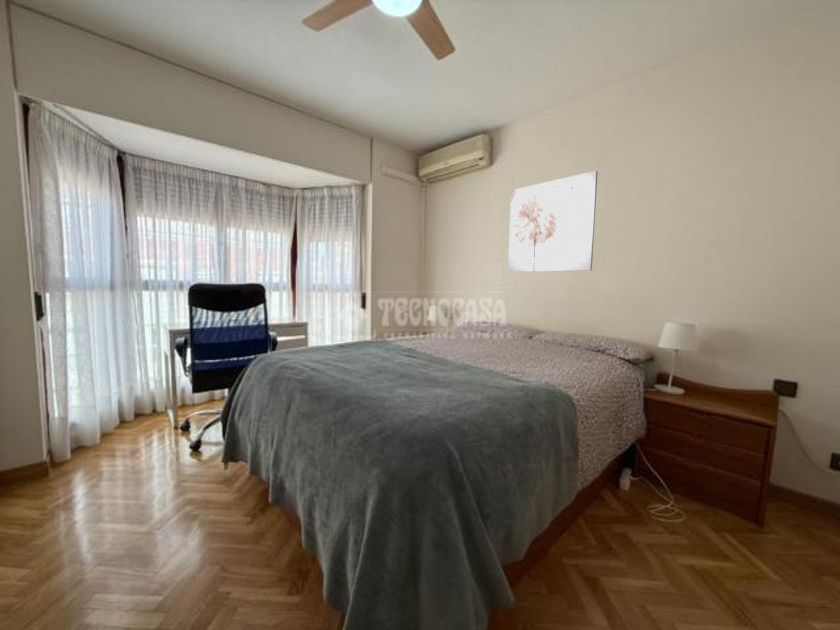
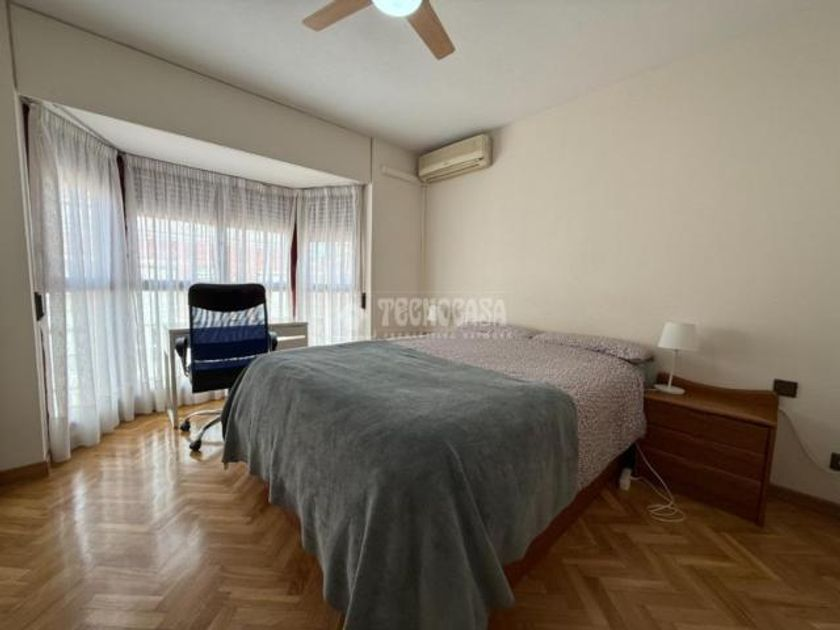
- wall art (548, 226)
